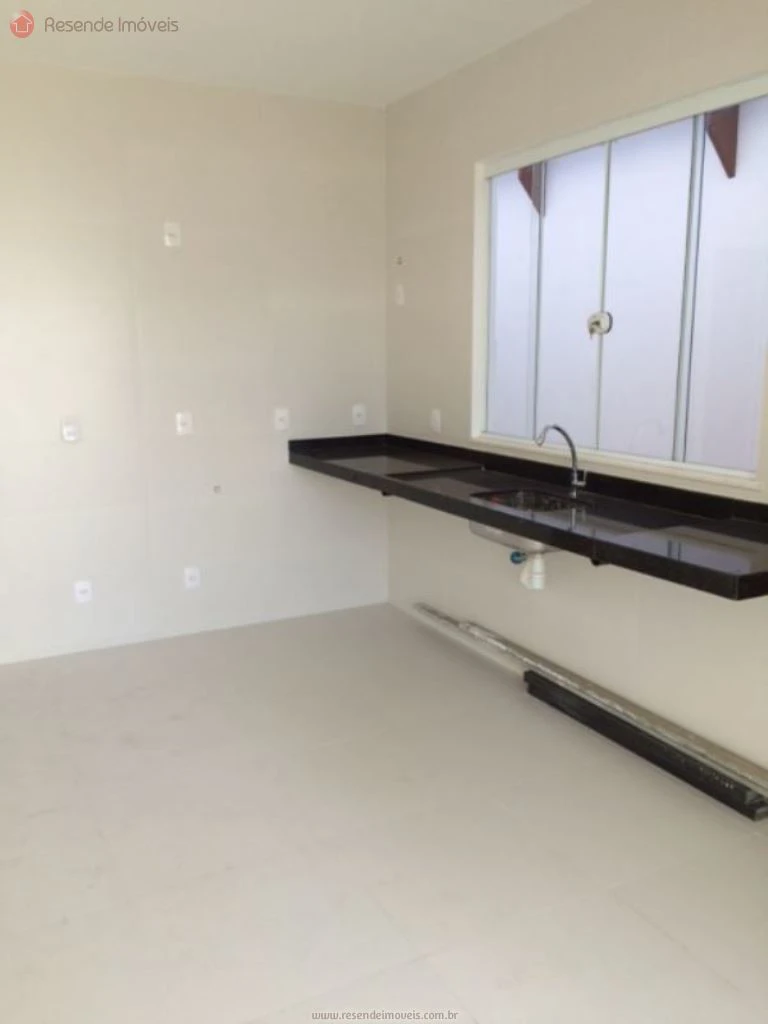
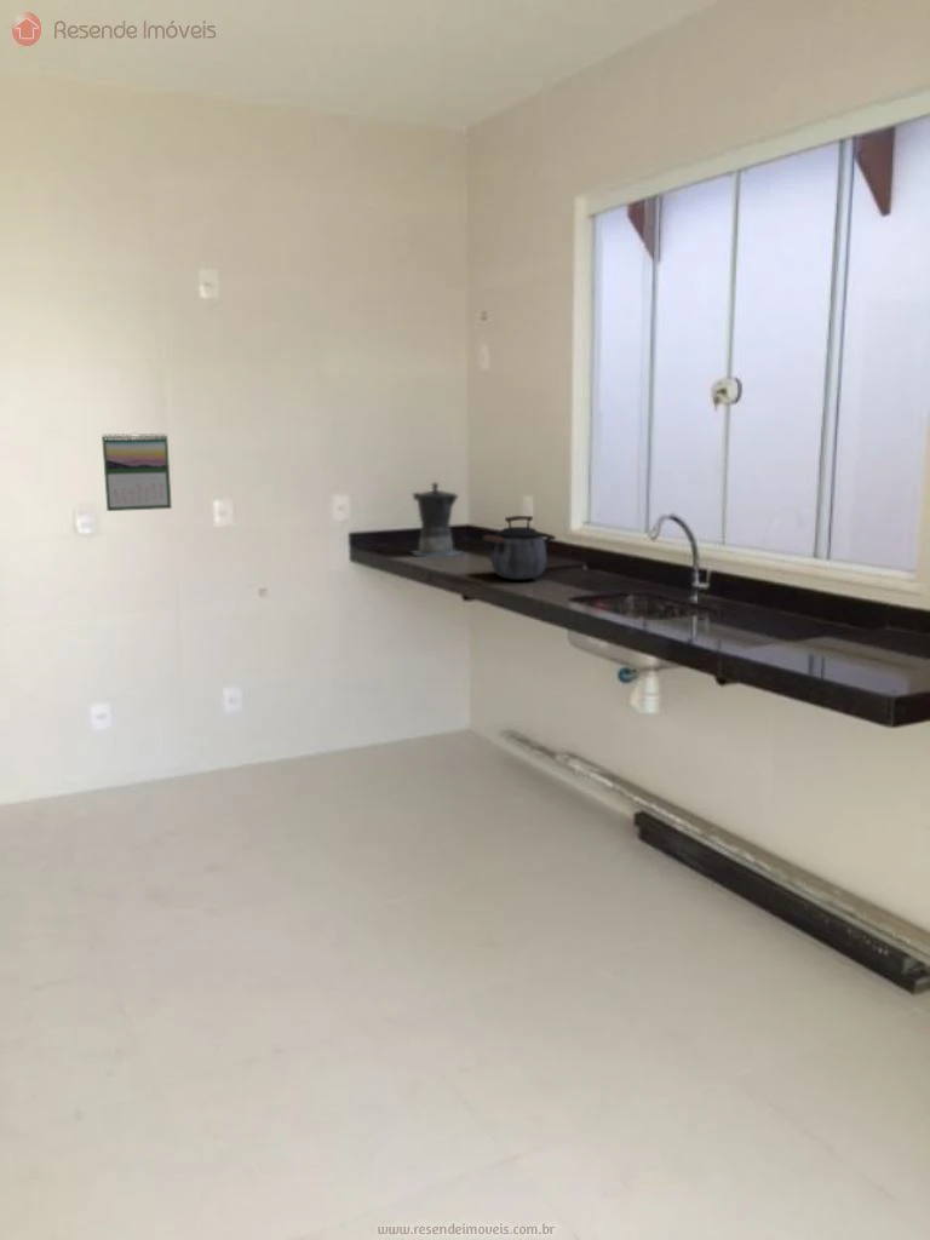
+ coffee maker (435, 518)
+ calendar (137, 471)
+ kettle (518, 547)
